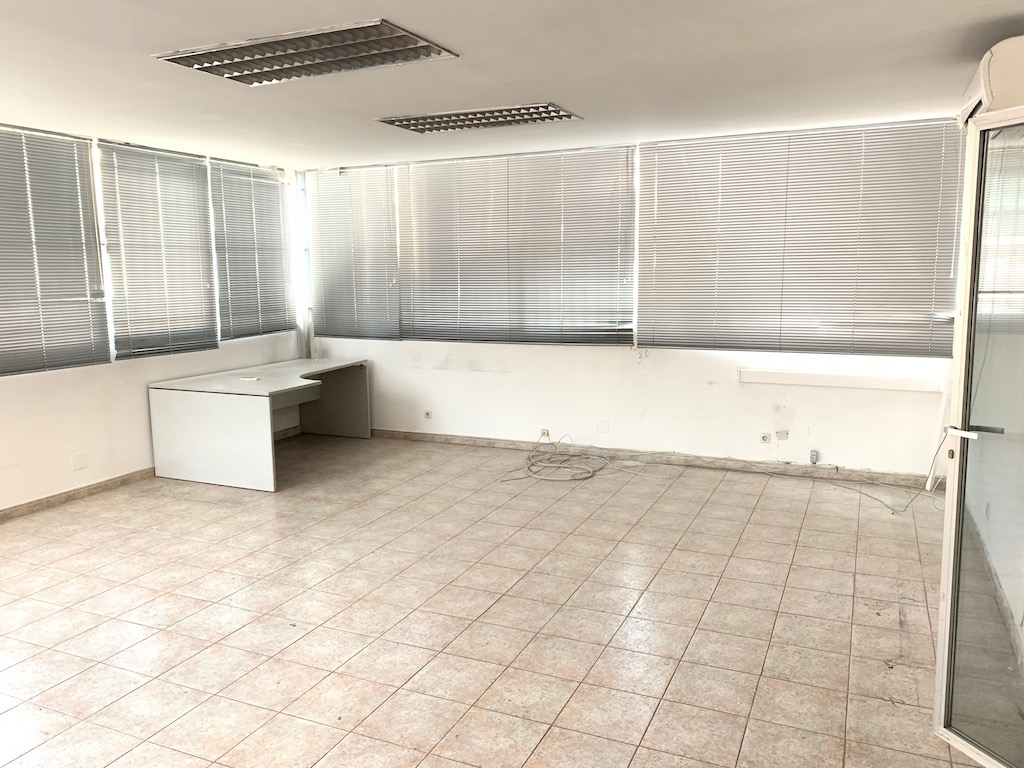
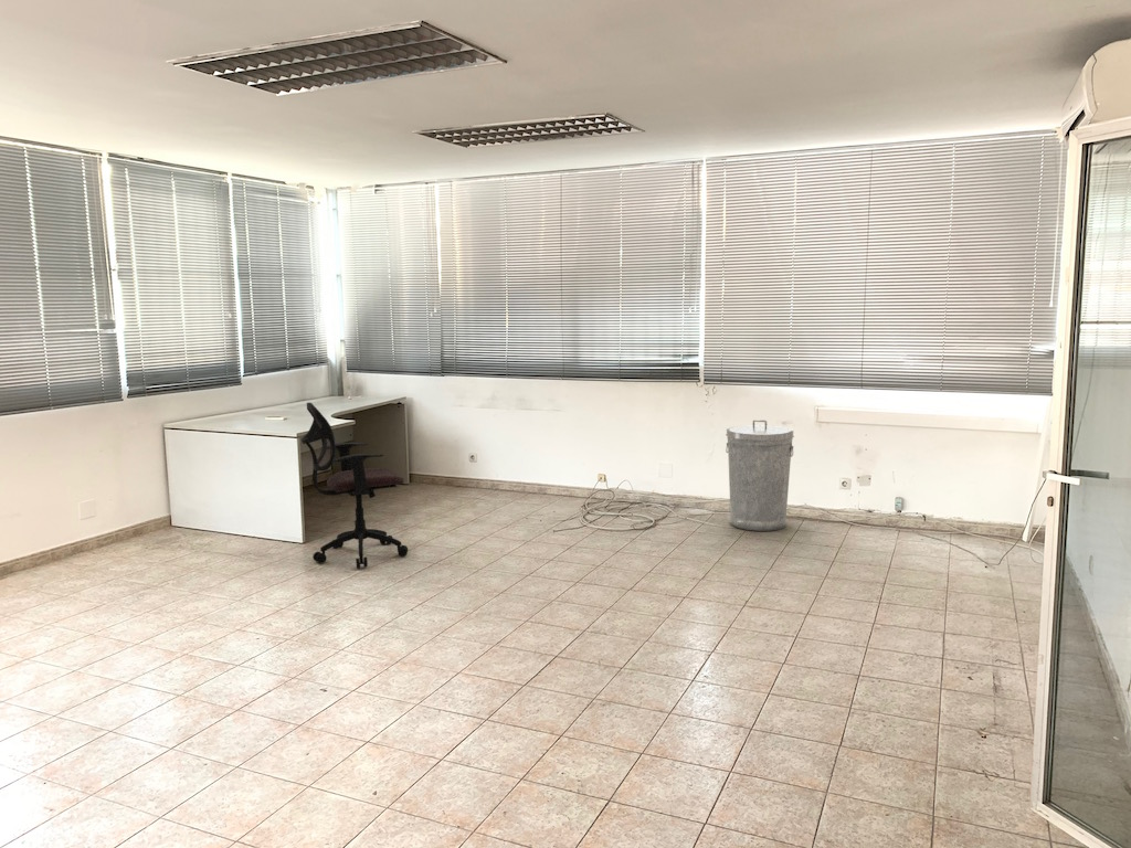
+ office chair (353, 479)
+ trash can (759, 471)
